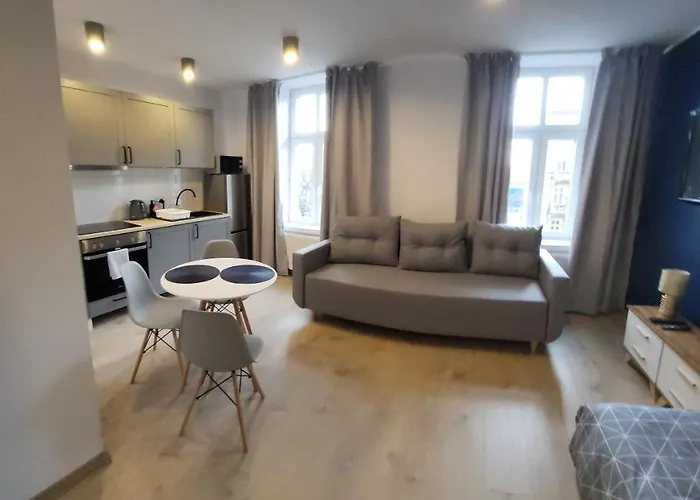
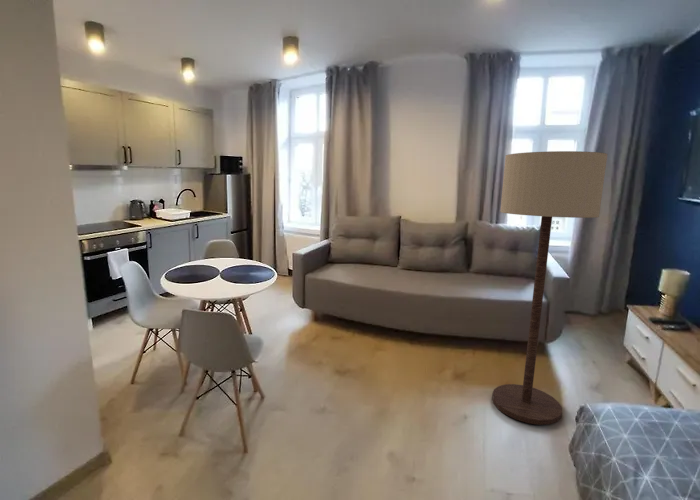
+ floor lamp (538, 287)
